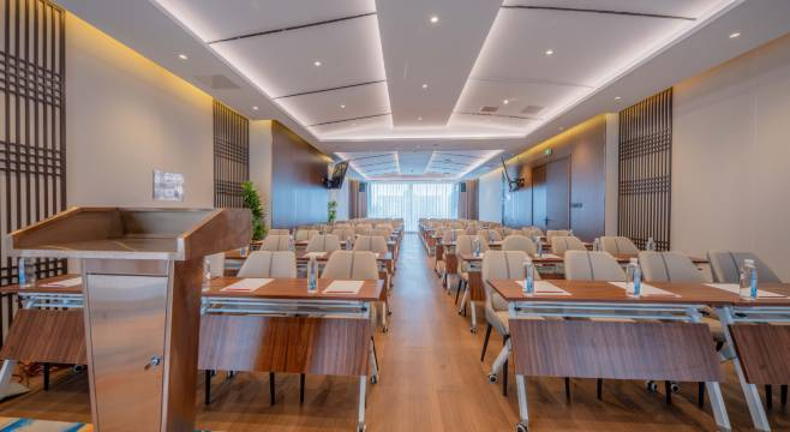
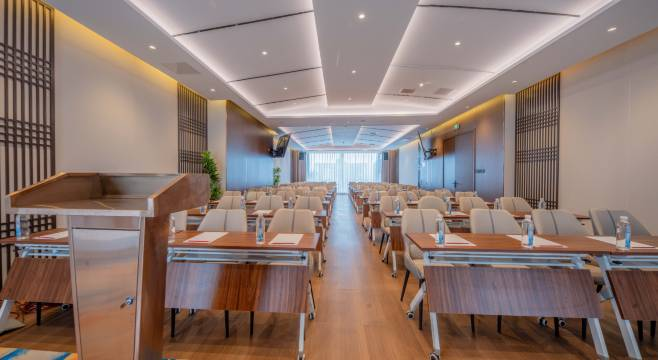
- wall art (168, 186)
